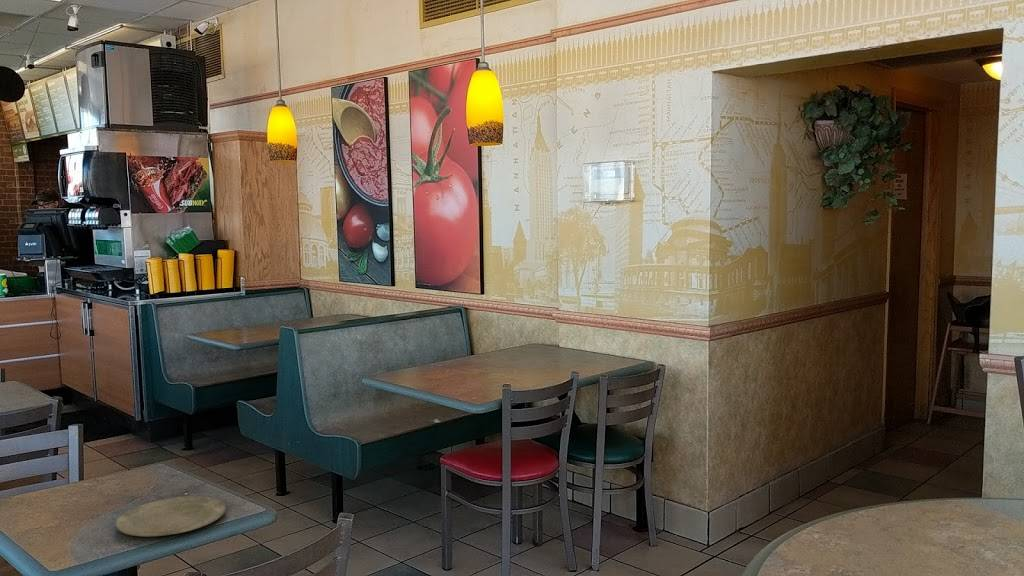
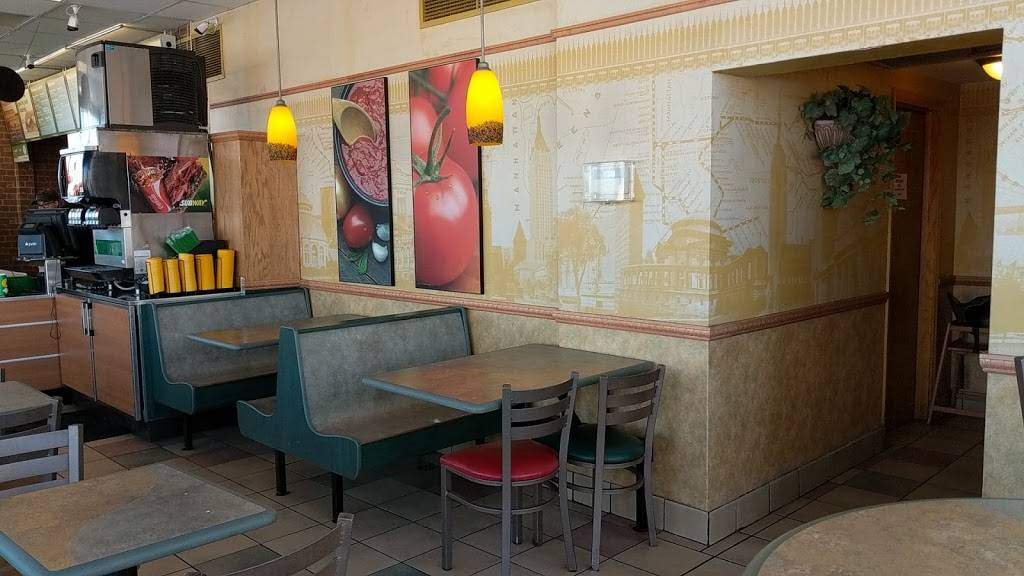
- plate (172, 516)
